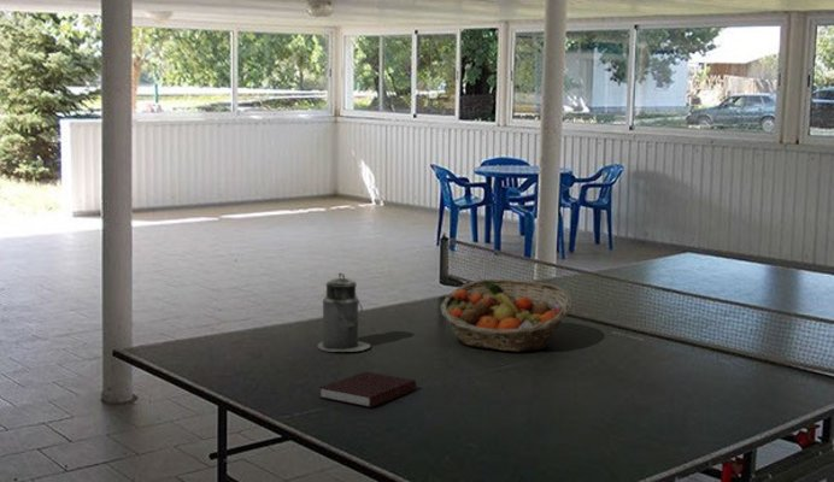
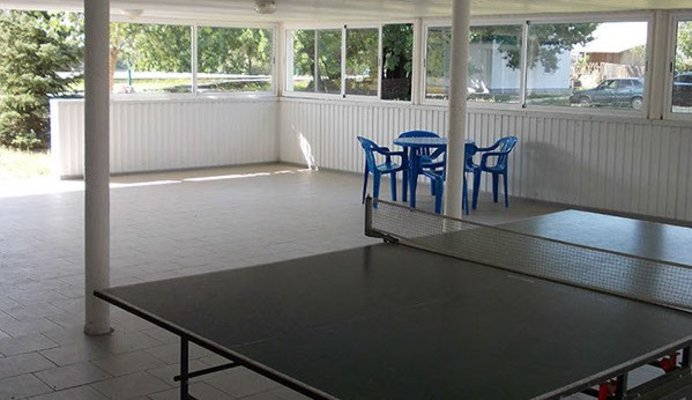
- fruit basket (505, 313)
- notebook (368, 388)
- canister (345, 310)
